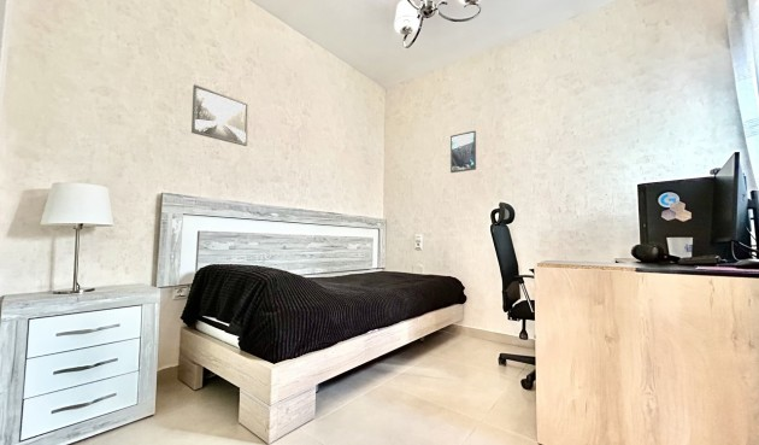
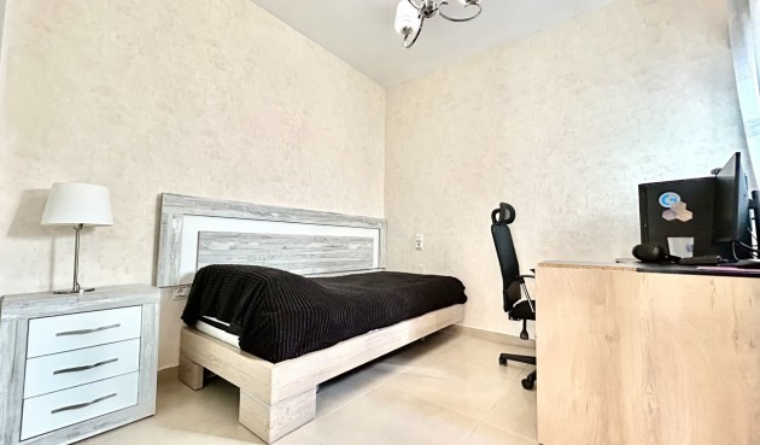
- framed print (222, 117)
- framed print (463, 152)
